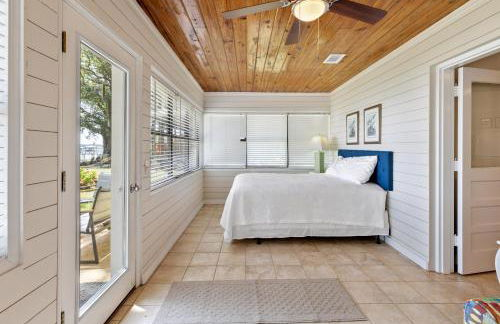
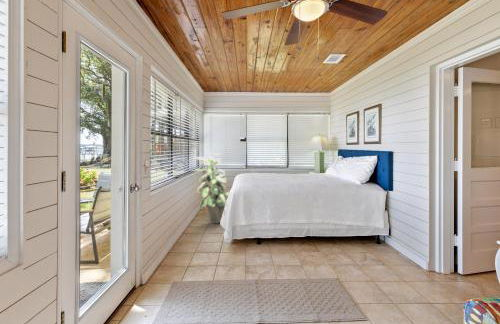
+ indoor plant (213, 188)
